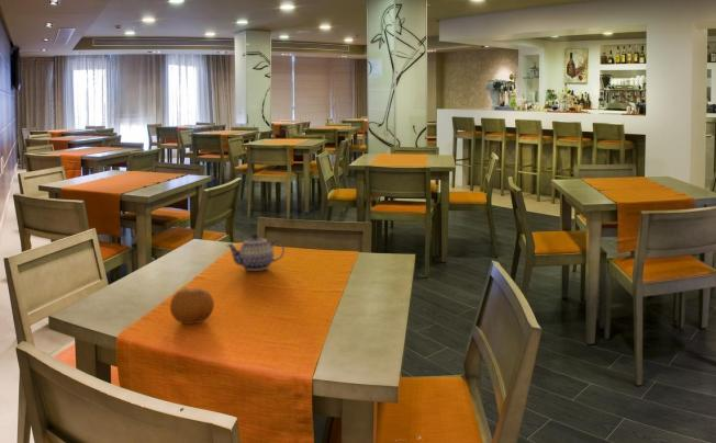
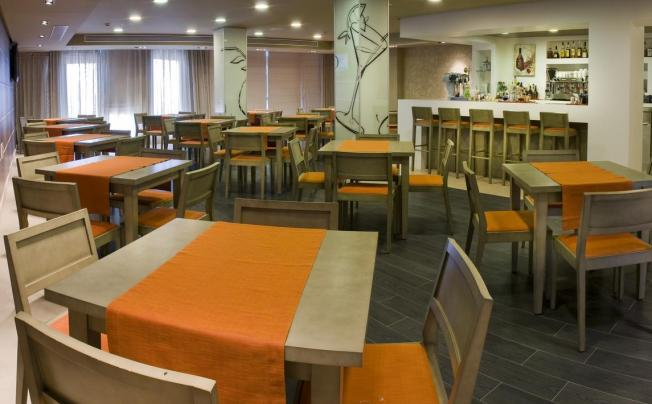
- teapot (256, 251)
- fruit (191, 305)
